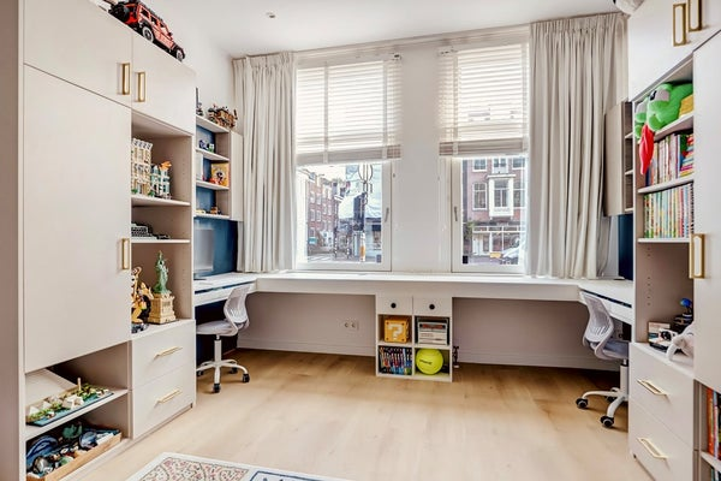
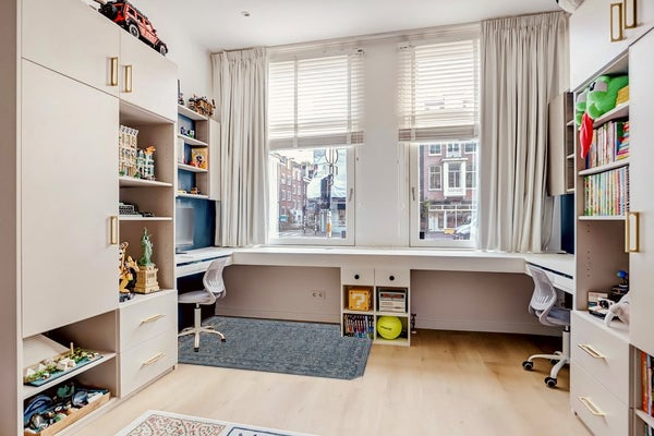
+ rug (269, 340)
